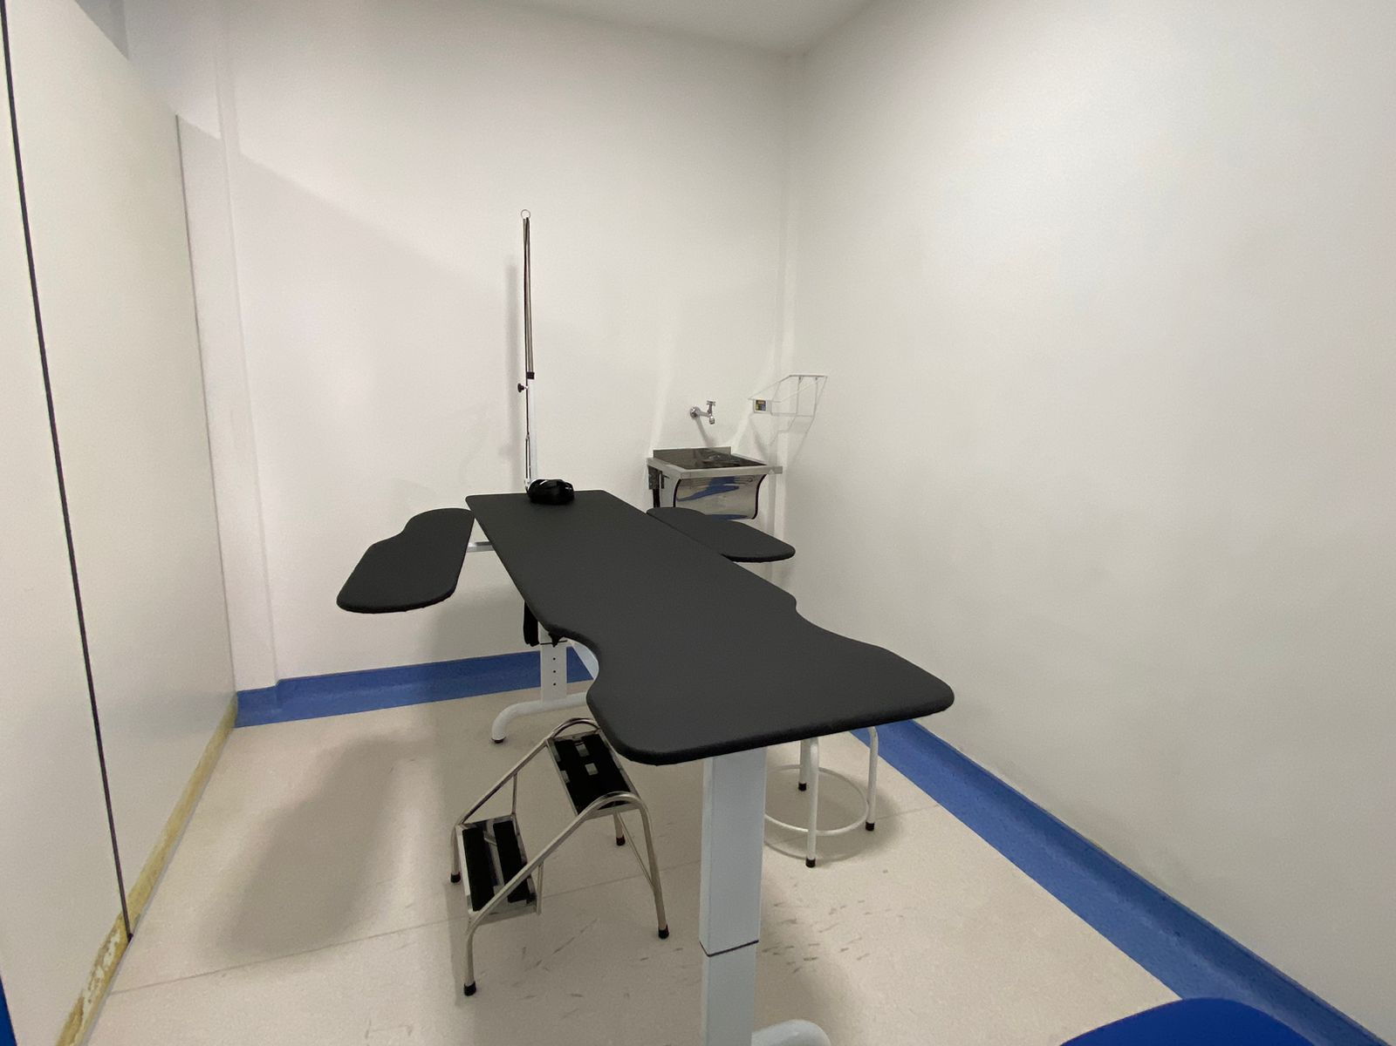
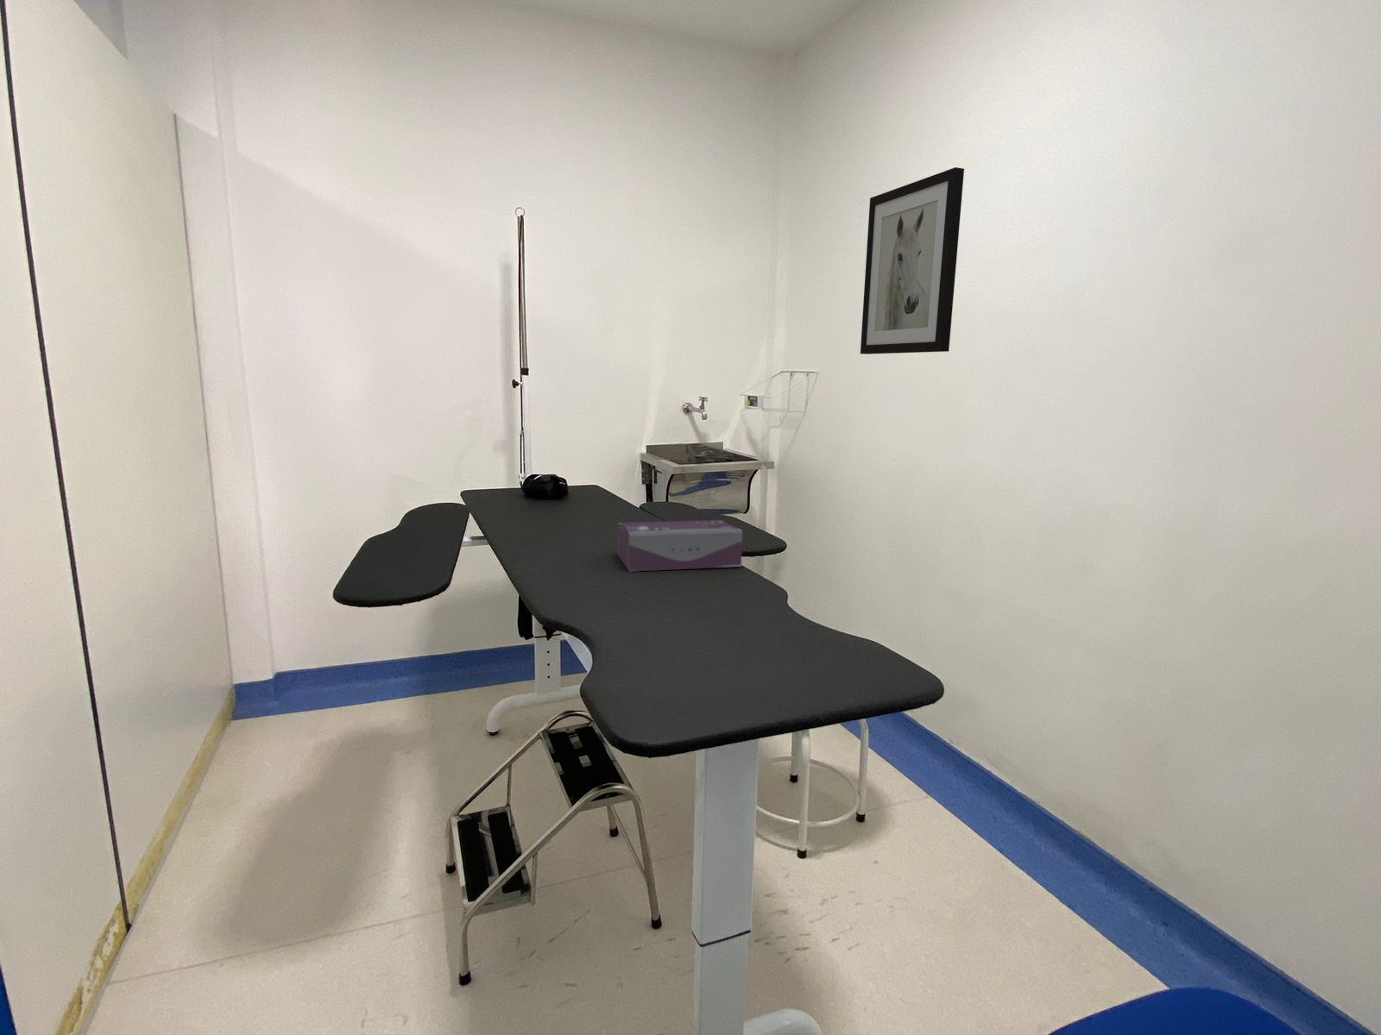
+ tissue box (677, 543)
+ wall art (906, 270)
